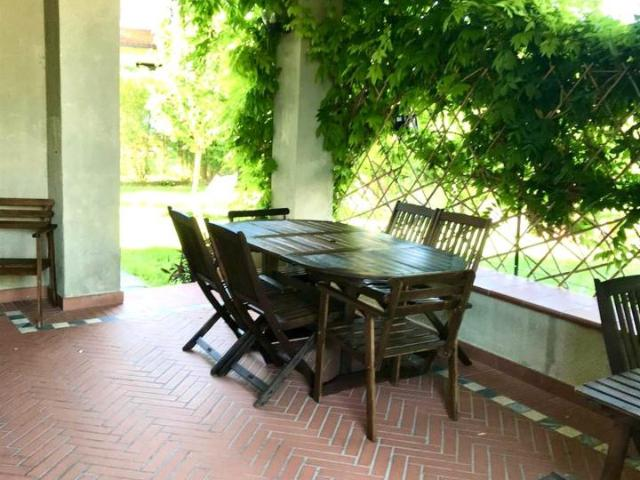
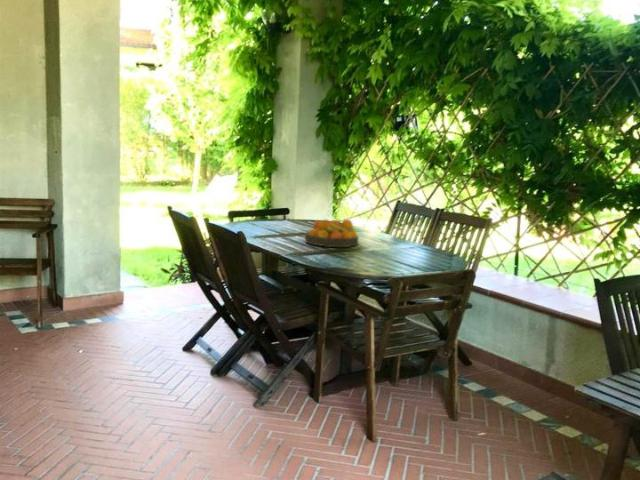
+ fruit bowl (332, 230)
